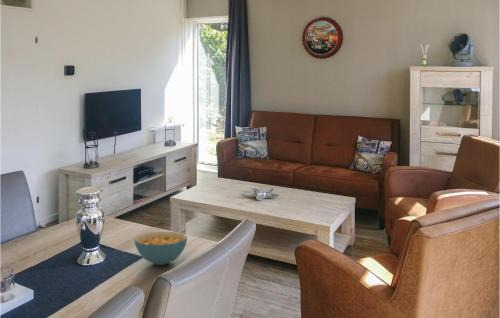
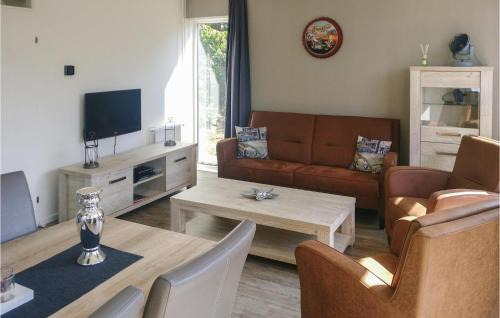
- cereal bowl (161, 250)
